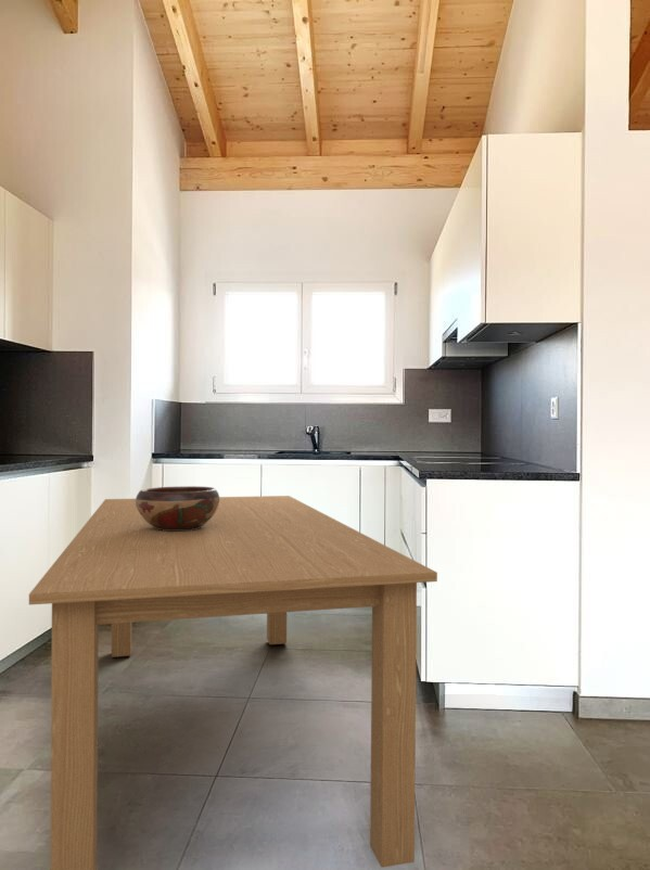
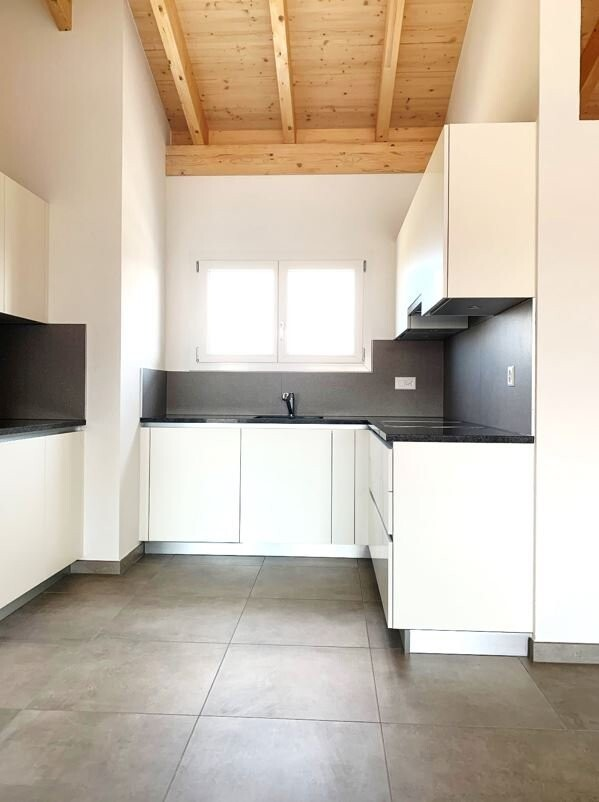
- decorative bowl (178, 508)
- dining table (215, 616)
